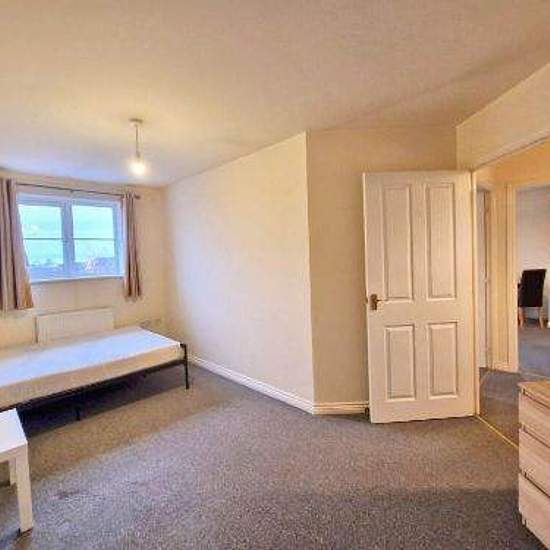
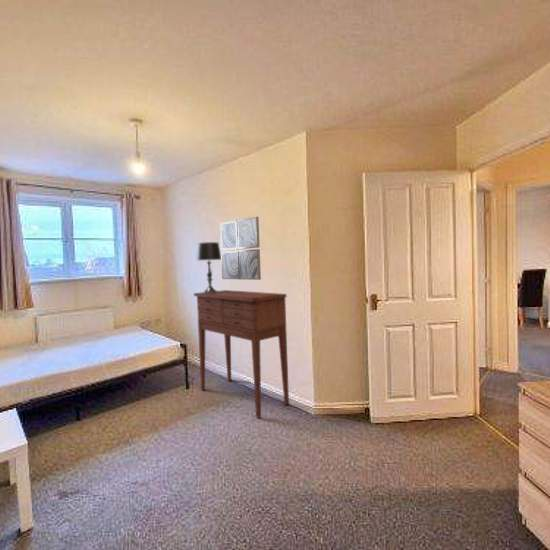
+ table lamp (209, 267)
+ wall art (239, 248)
+ dresser (241, 338)
